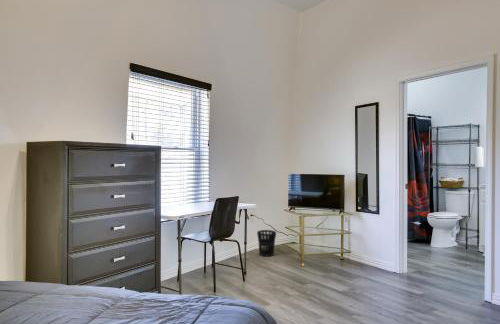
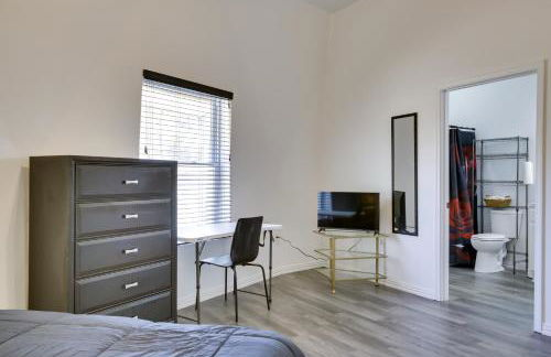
- wastebasket (266, 243)
